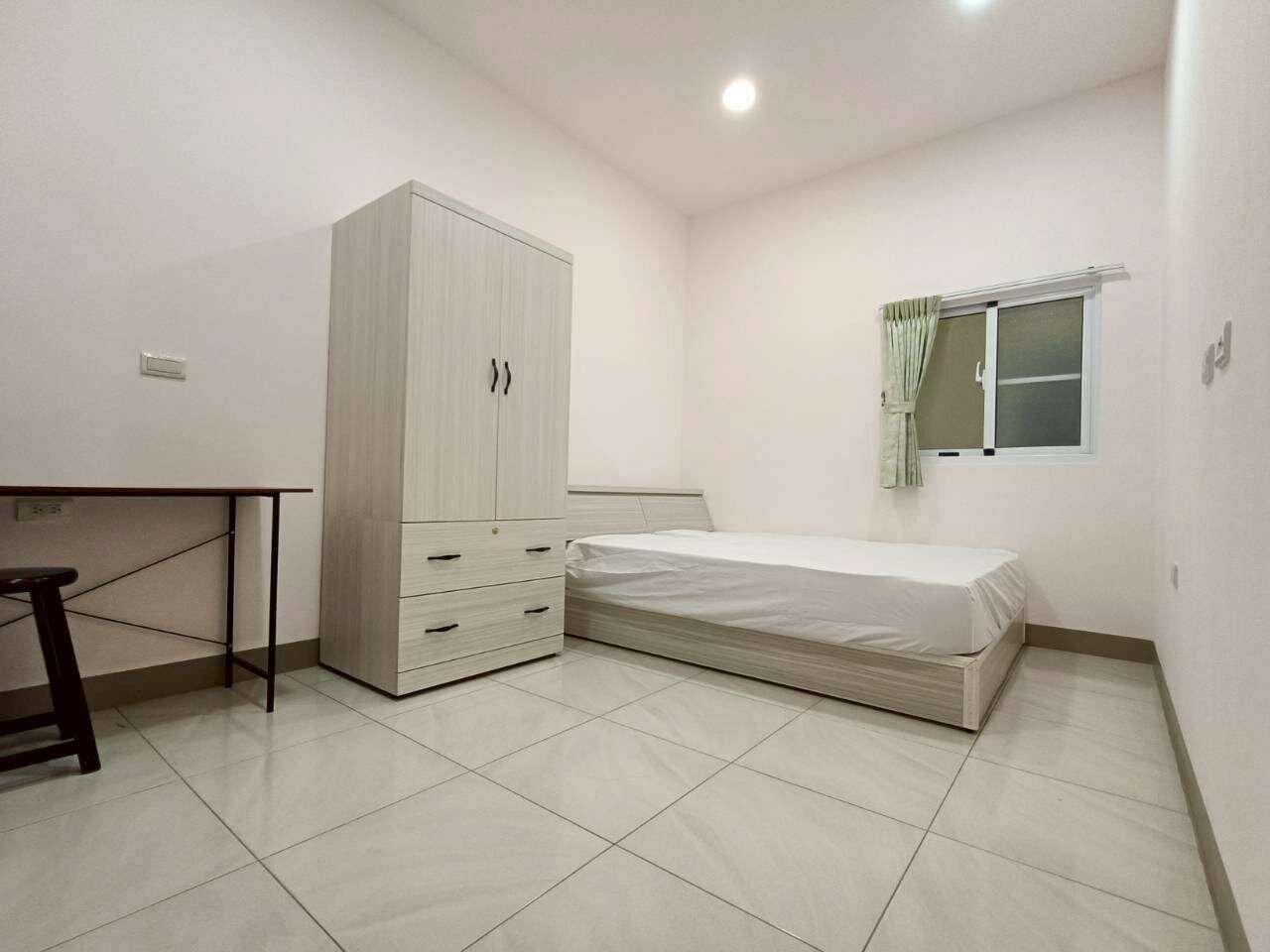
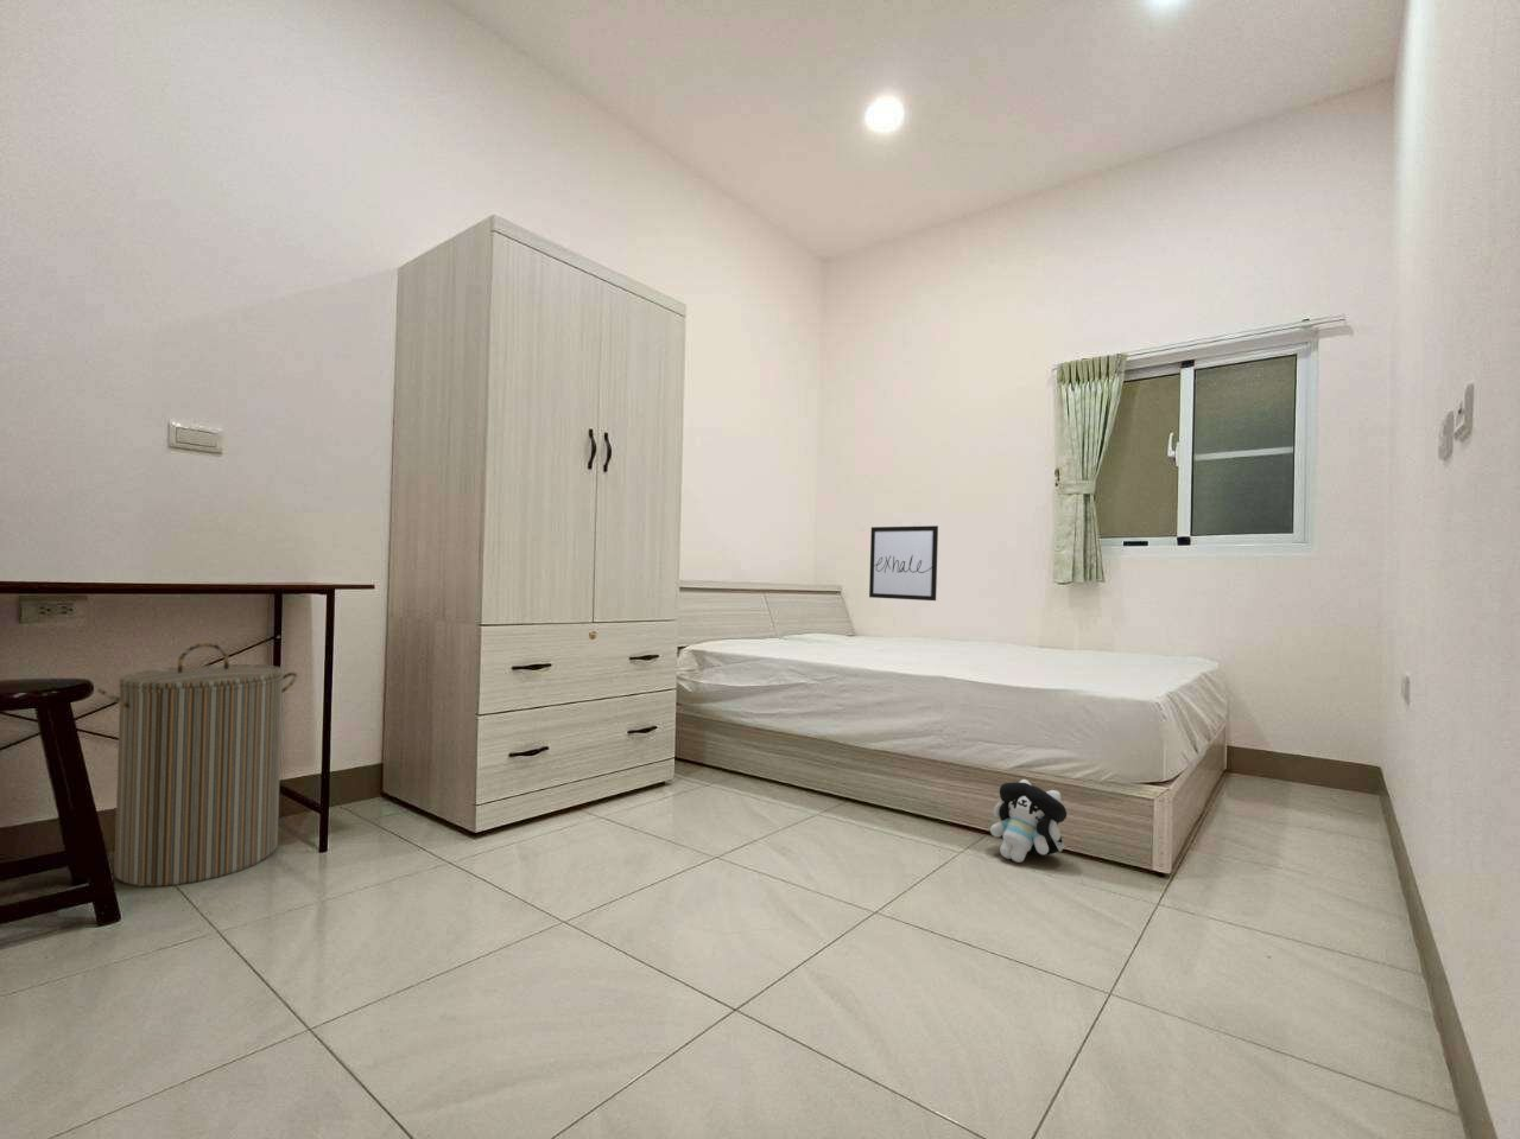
+ plush toy (1029, 820)
+ laundry hamper (203, 751)
+ wall art (902, 562)
